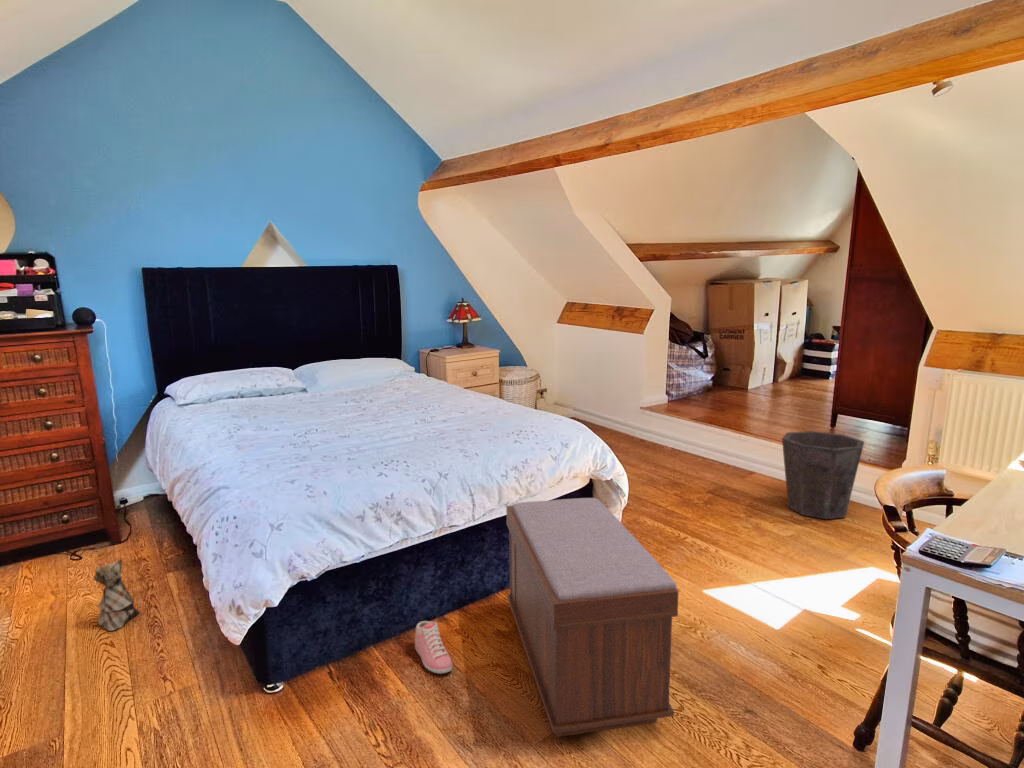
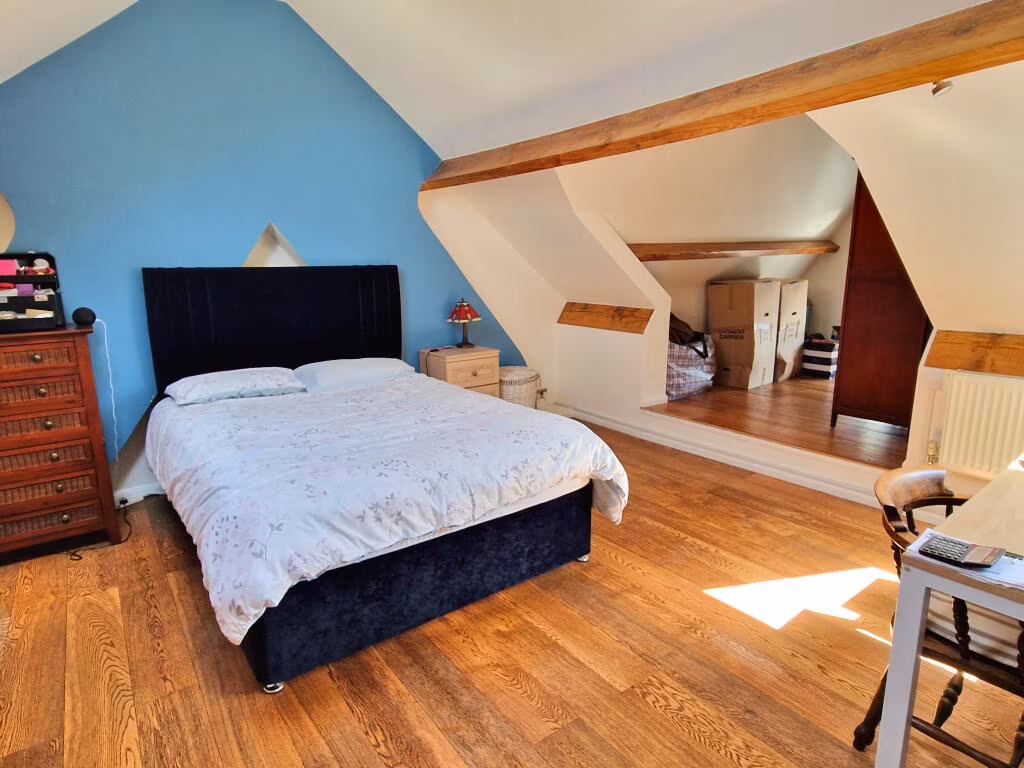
- waste bin (820, 474)
- sneaker (432, 643)
- plush toy (113, 593)
- bench (579, 598)
